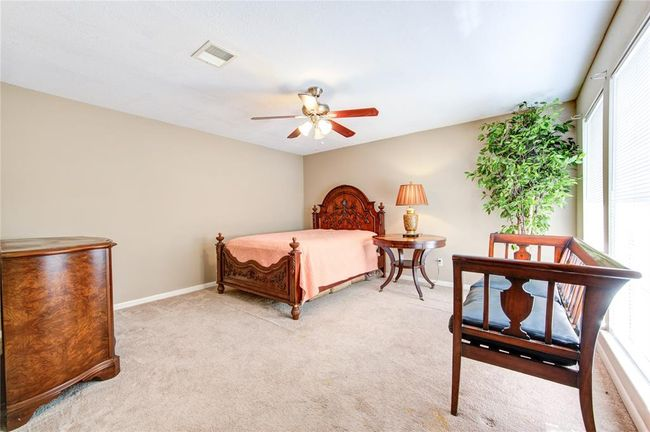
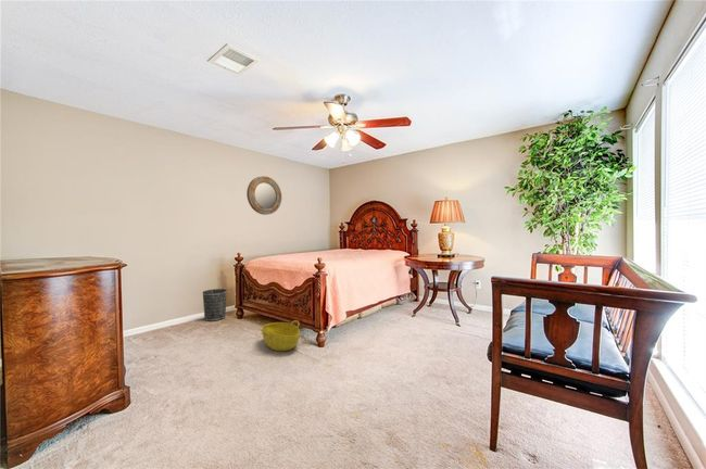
+ wastebasket (215, 304)
+ home mirror (265, 195)
+ basket (280, 334)
